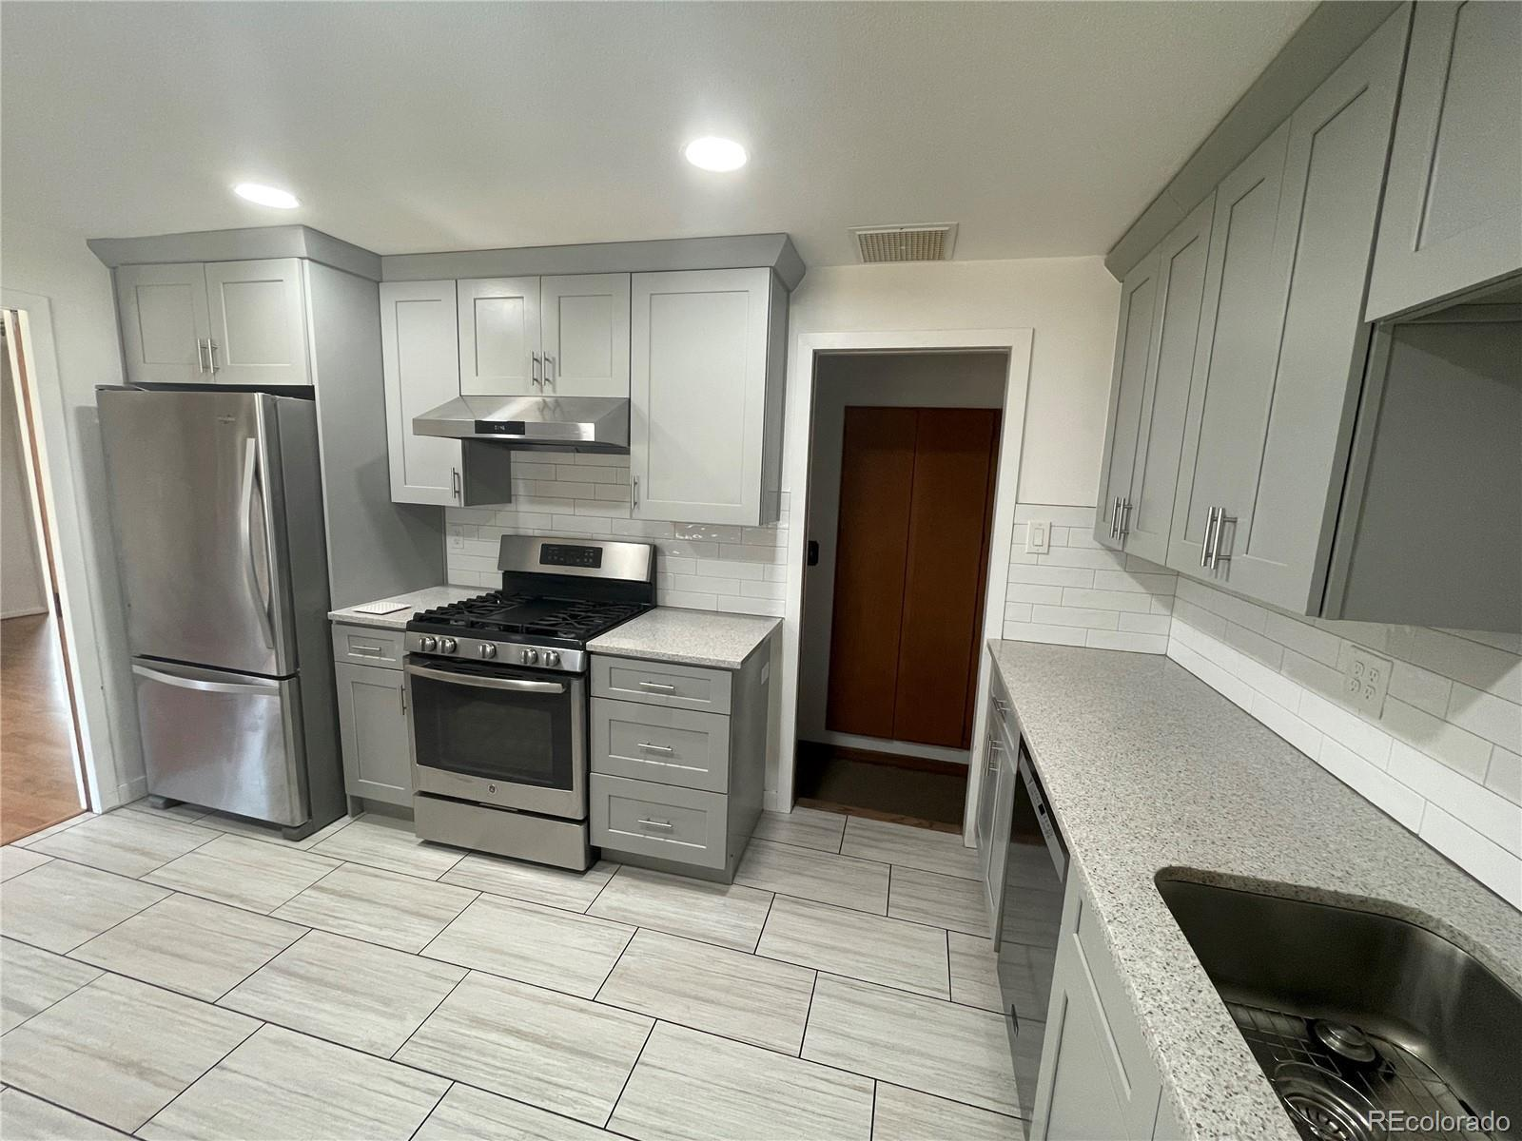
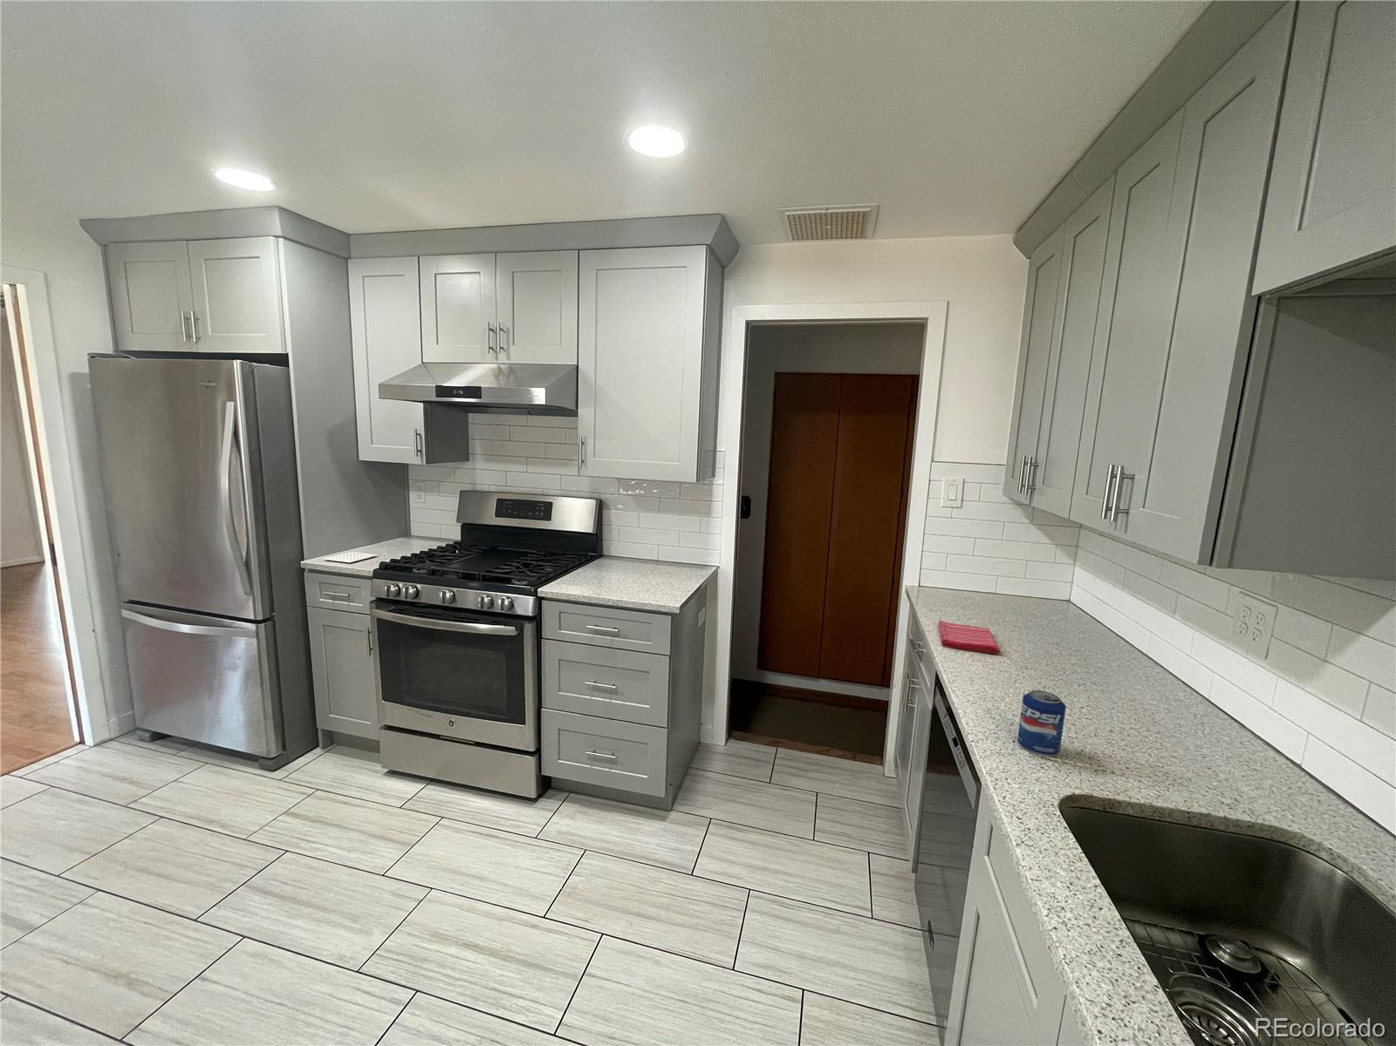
+ beverage can (1041, 722)
+ dish towel (966, 635)
